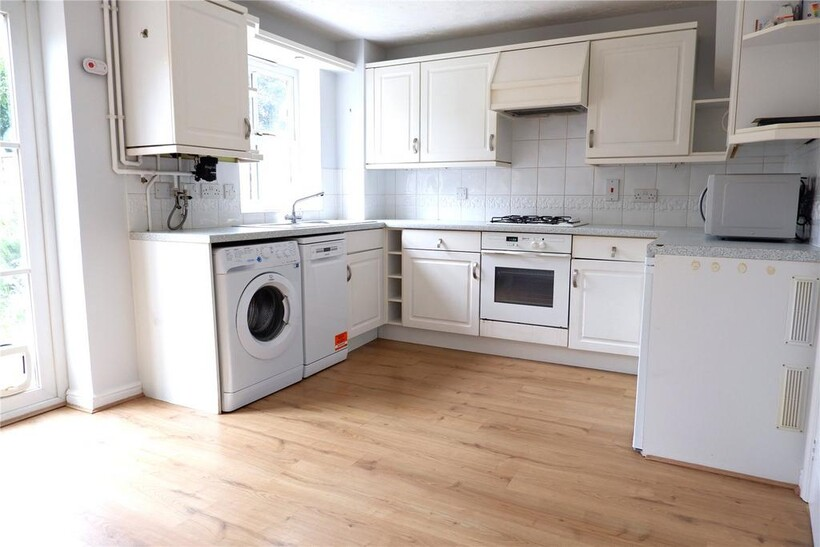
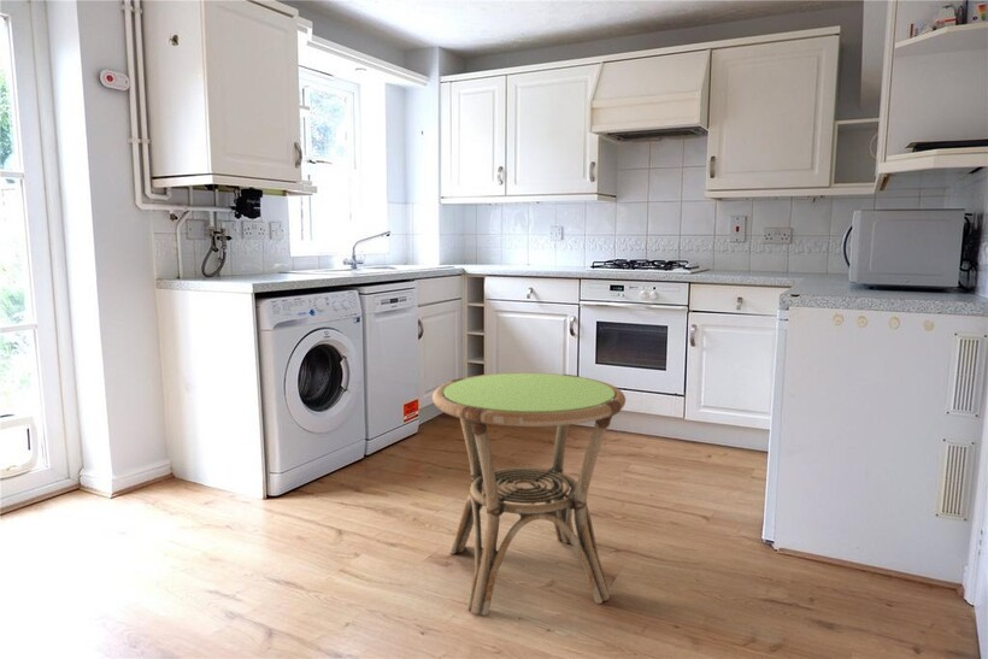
+ side table (528, 482)
